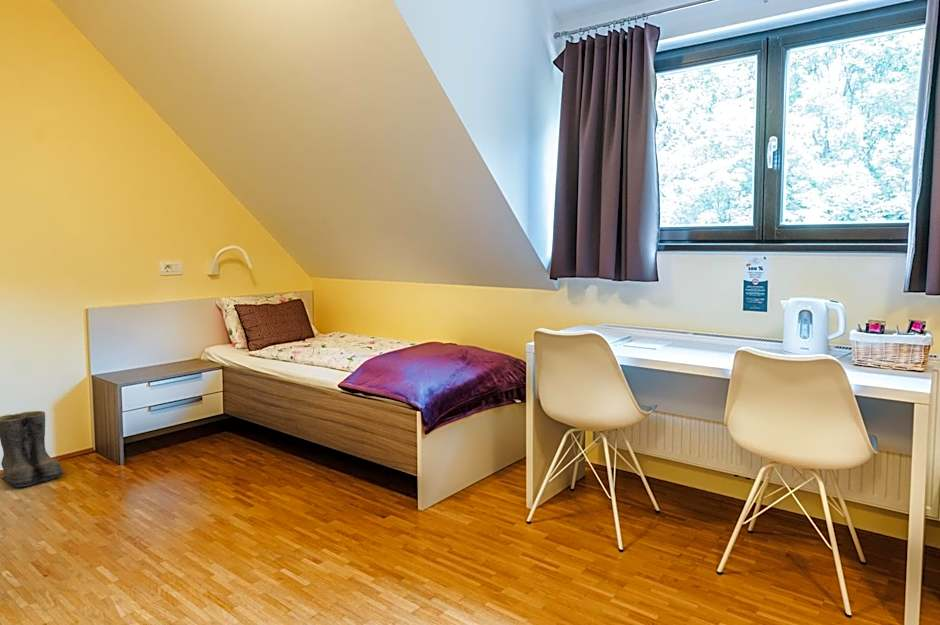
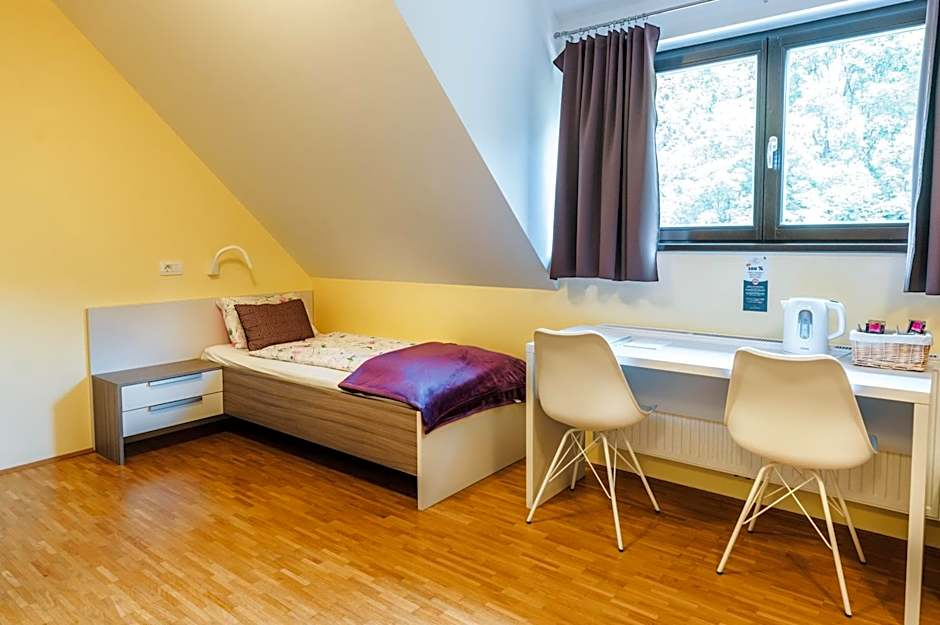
- boots (27, 446)
